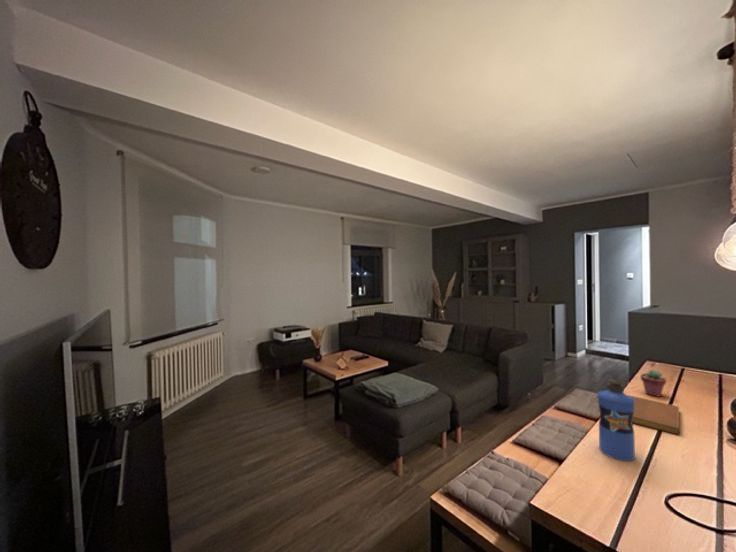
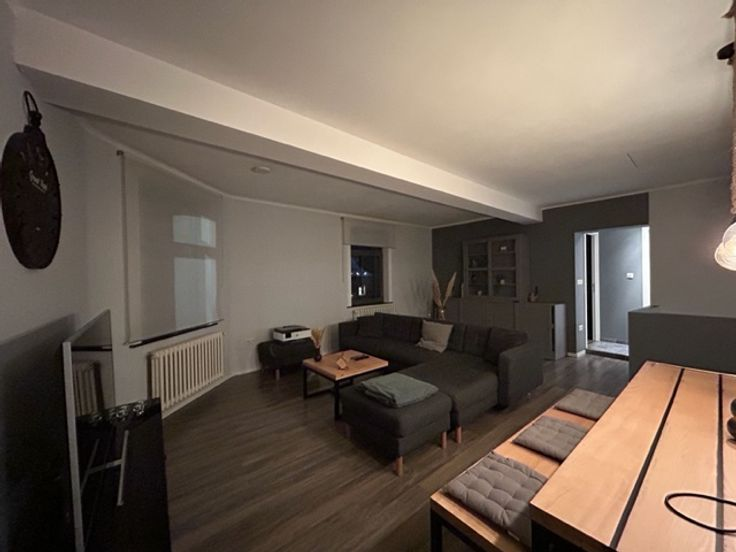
- potted succulent (653, 381)
- notebook (649, 412)
- water bottle (615, 415)
